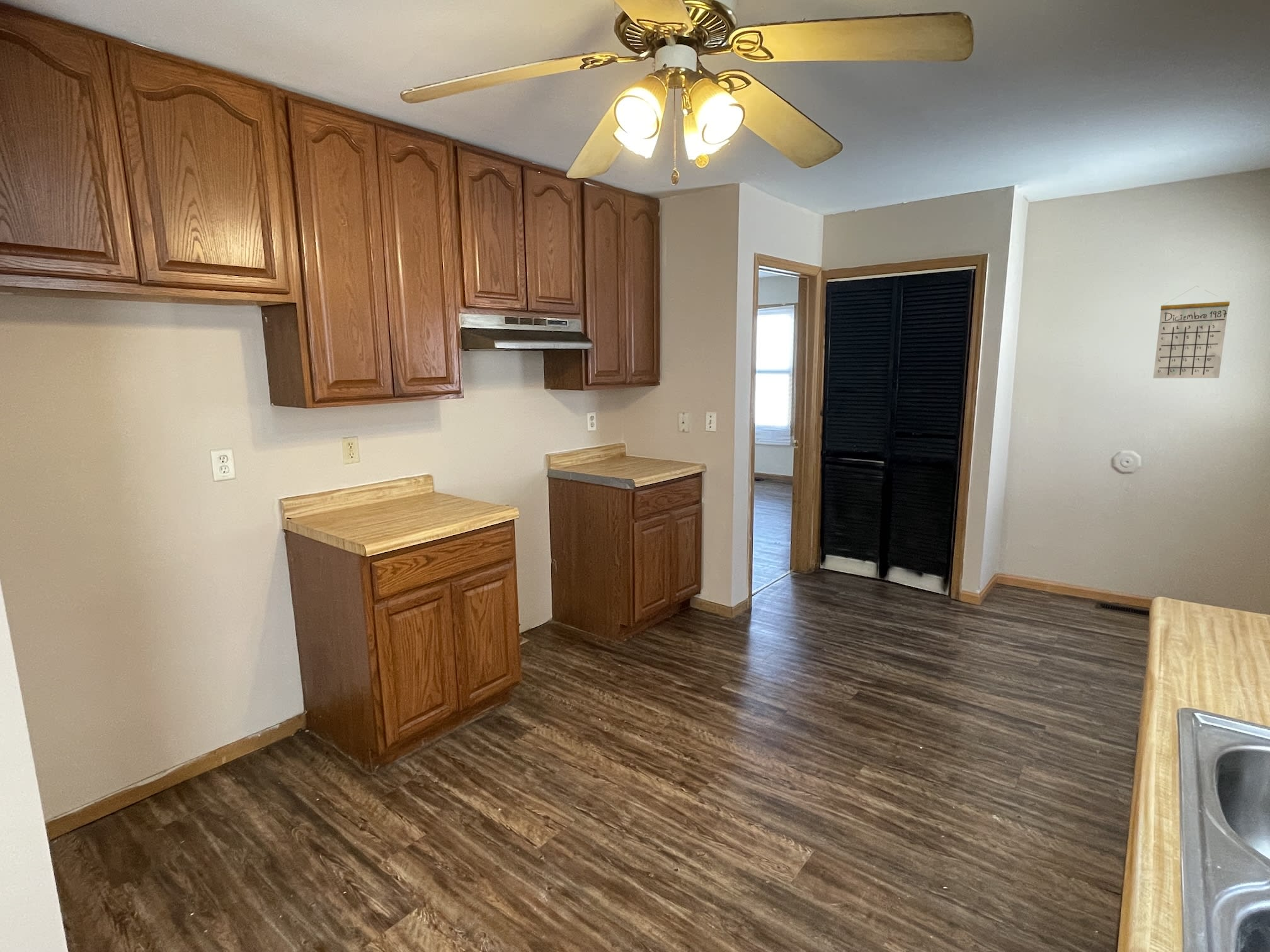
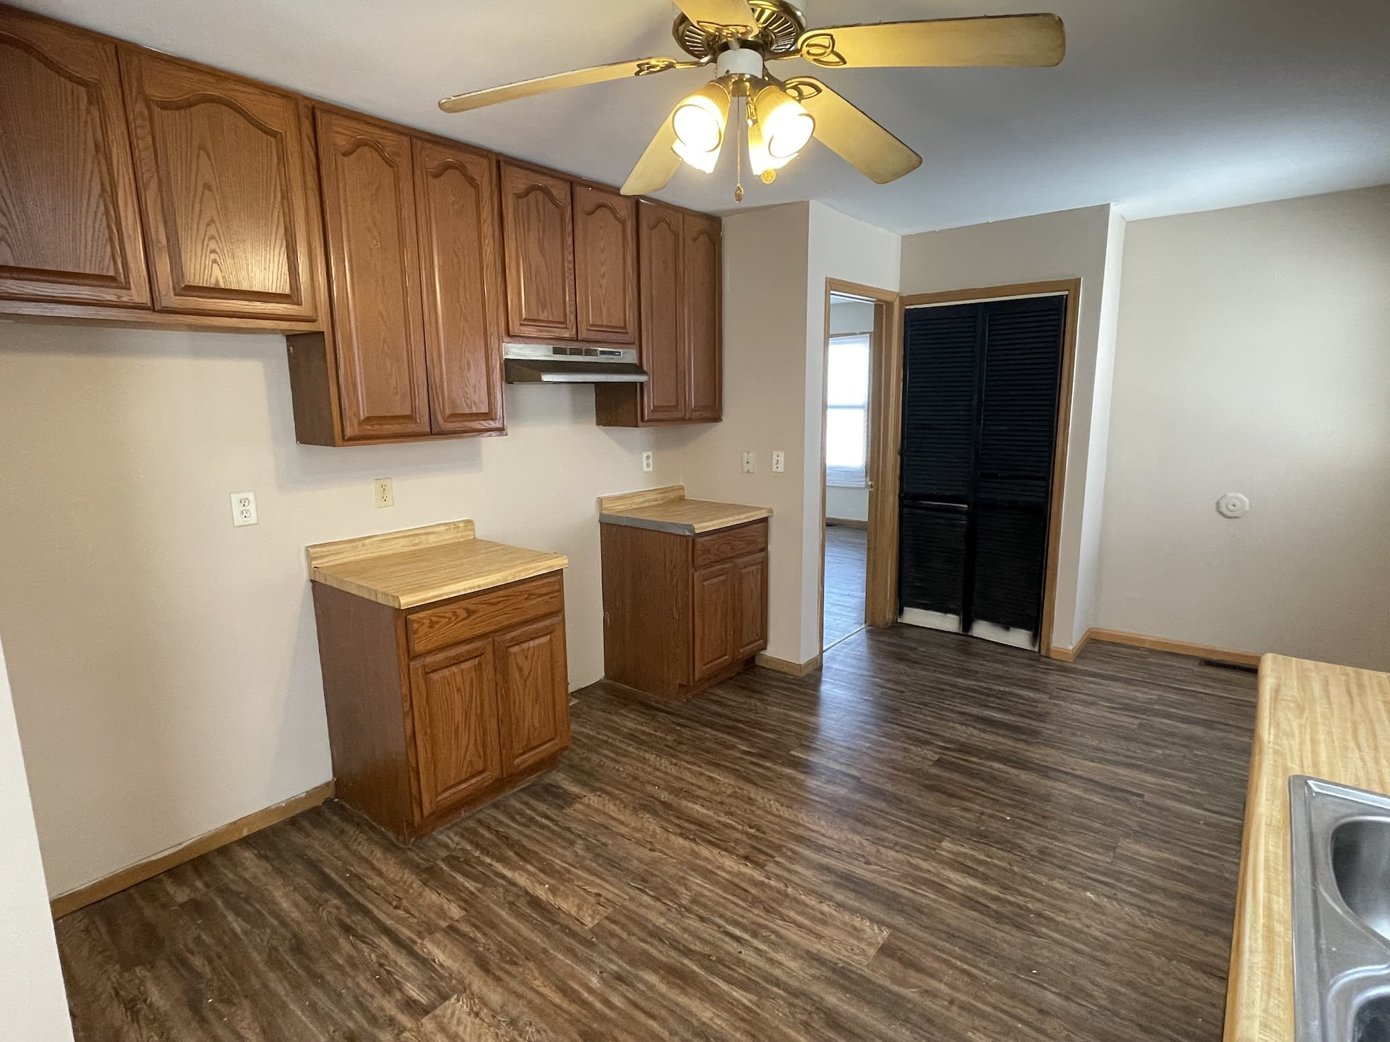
- calendar (1191, 332)
